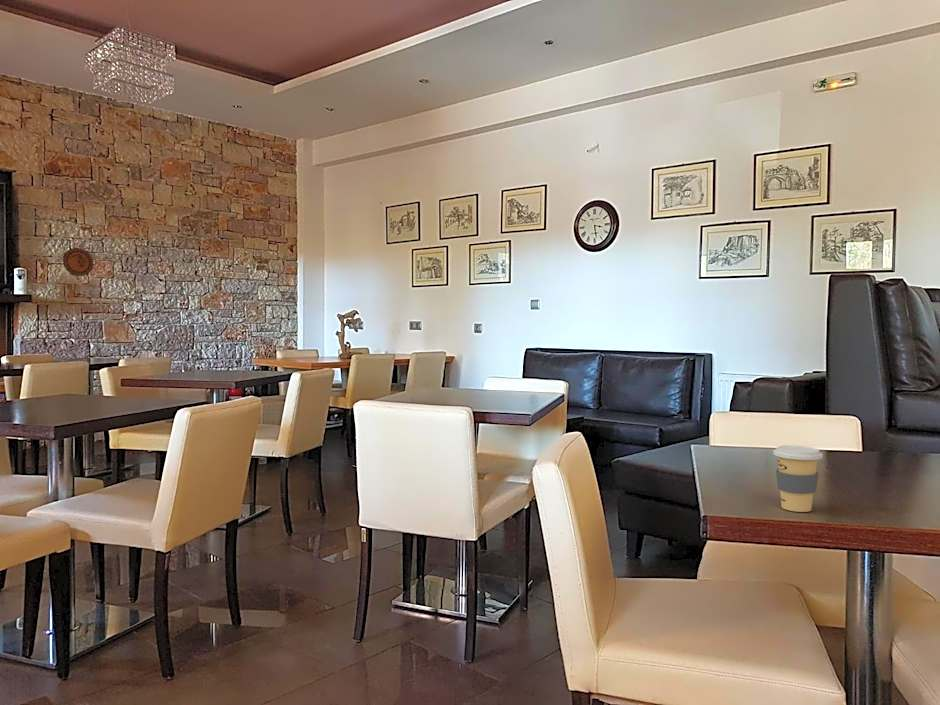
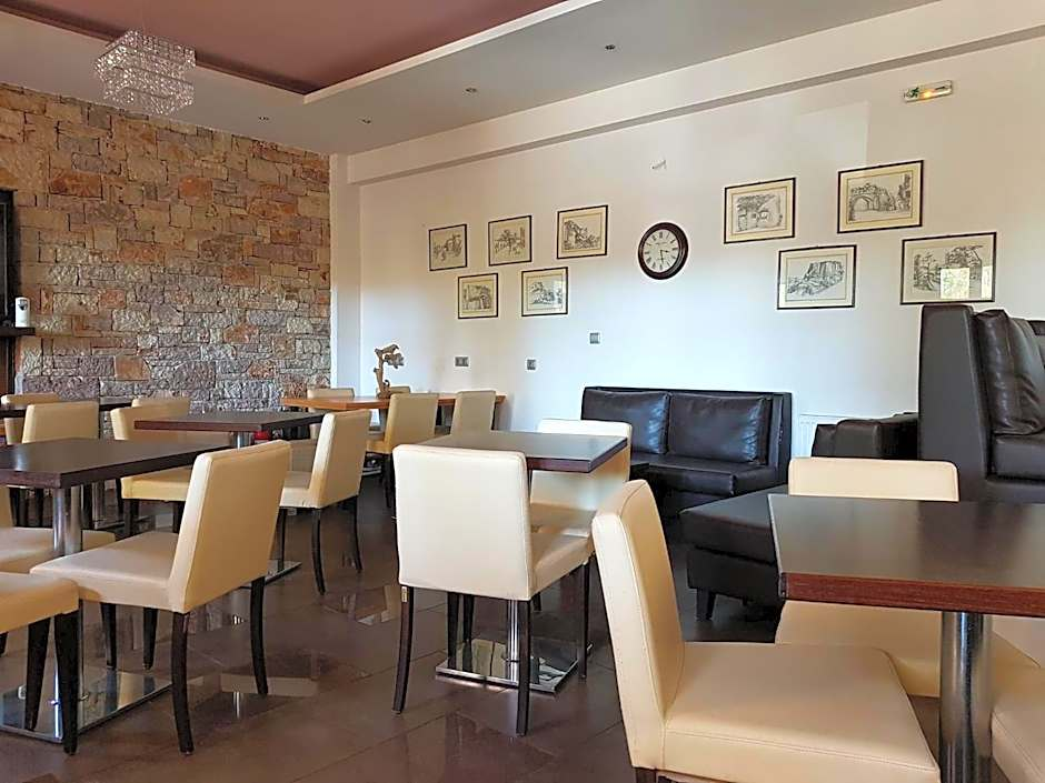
- decorative plate (78, 261)
- coffee cup (797, 478)
